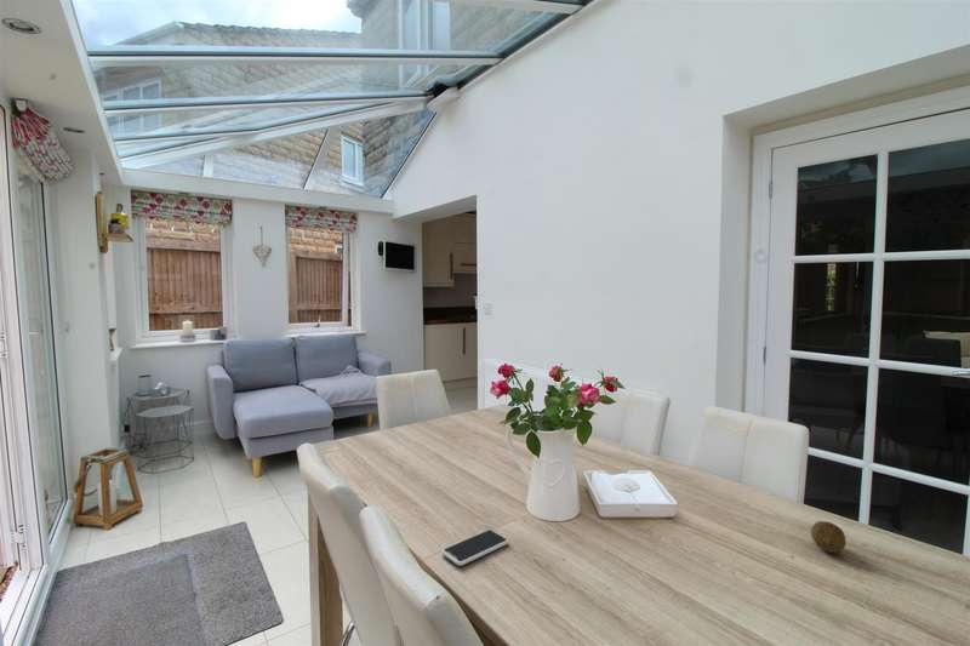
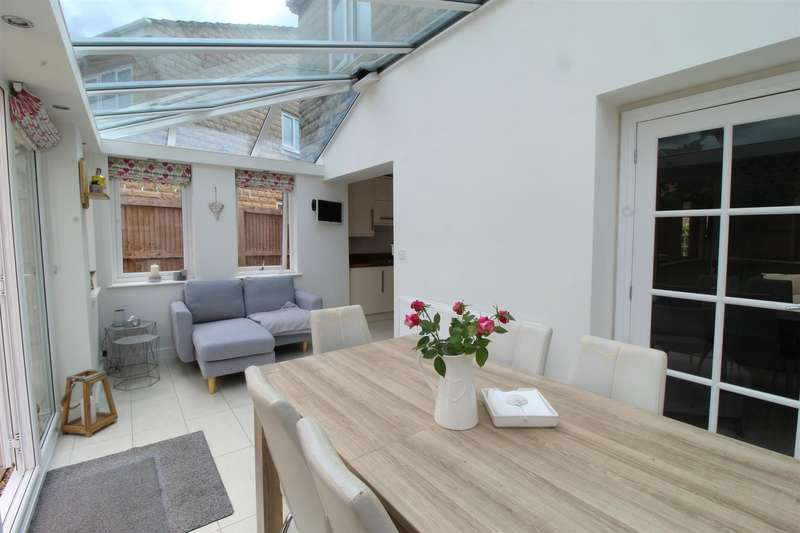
- smartphone (475, 545)
- fruit (827, 536)
